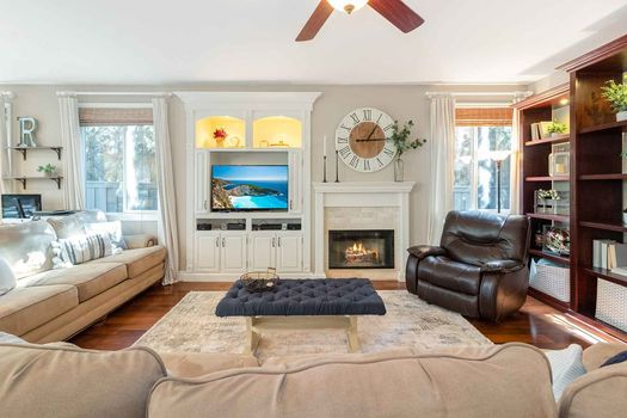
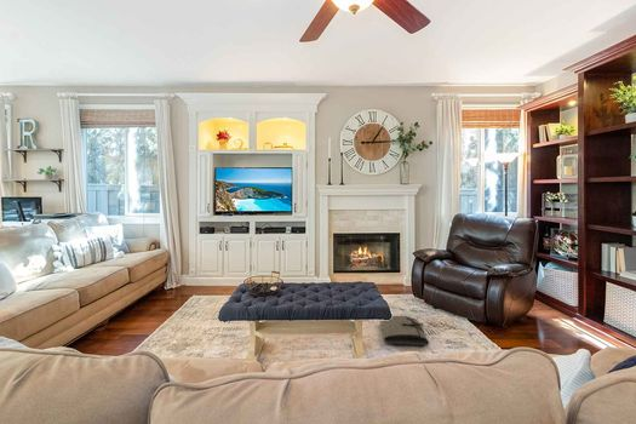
+ tool roll (402, 326)
